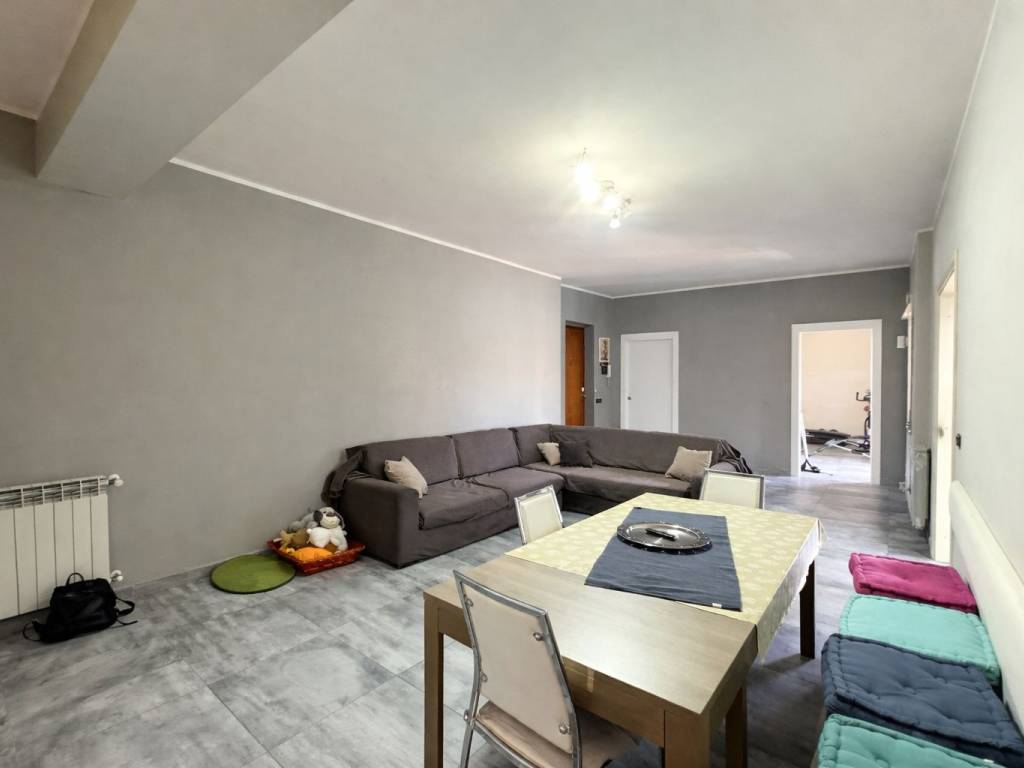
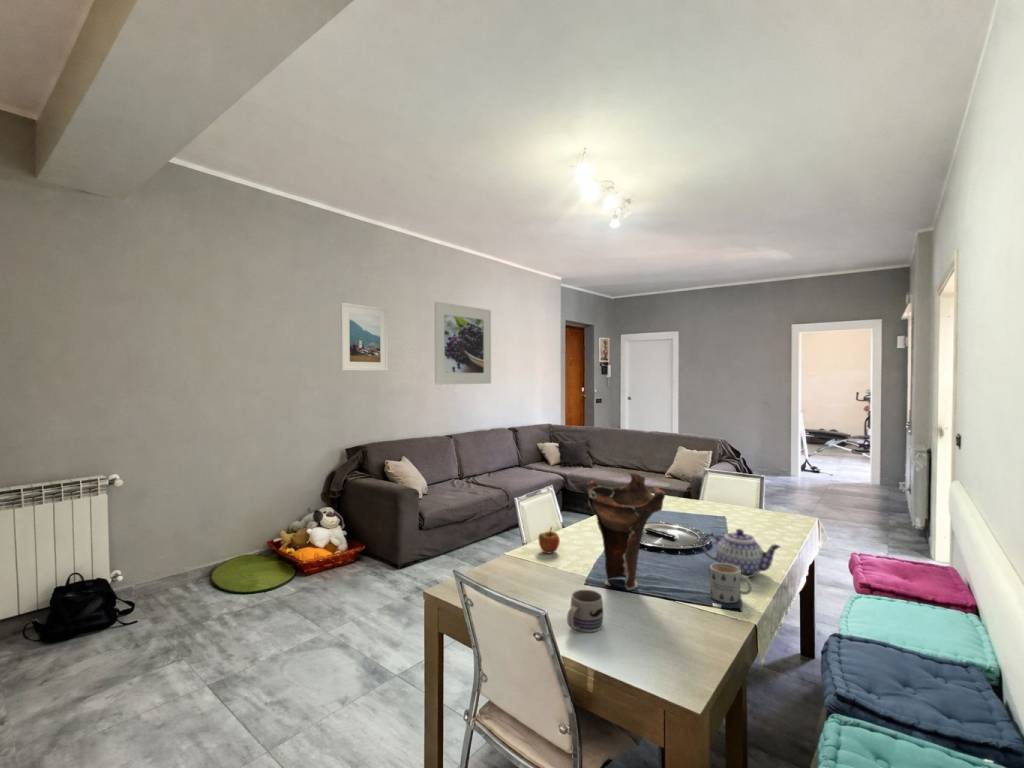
+ apple (549, 538)
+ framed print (464, 345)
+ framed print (365, 338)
+ mug (730, 583)
+ vase (622, 532)
+ teapot (739, 550)
+ mug (583, 611)
